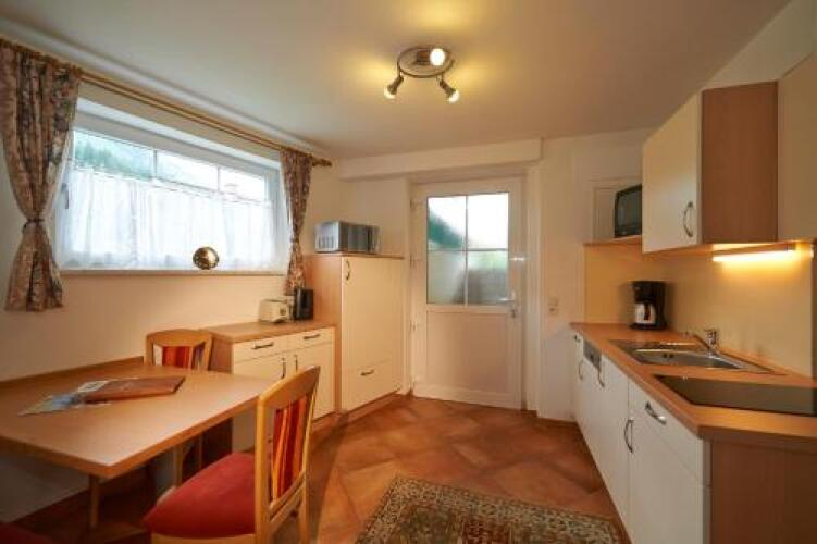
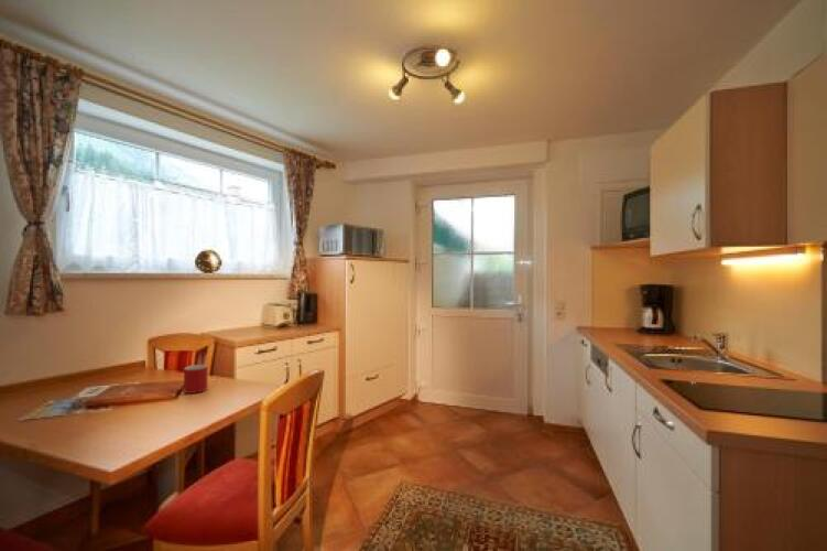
+ mug (197, 377)
